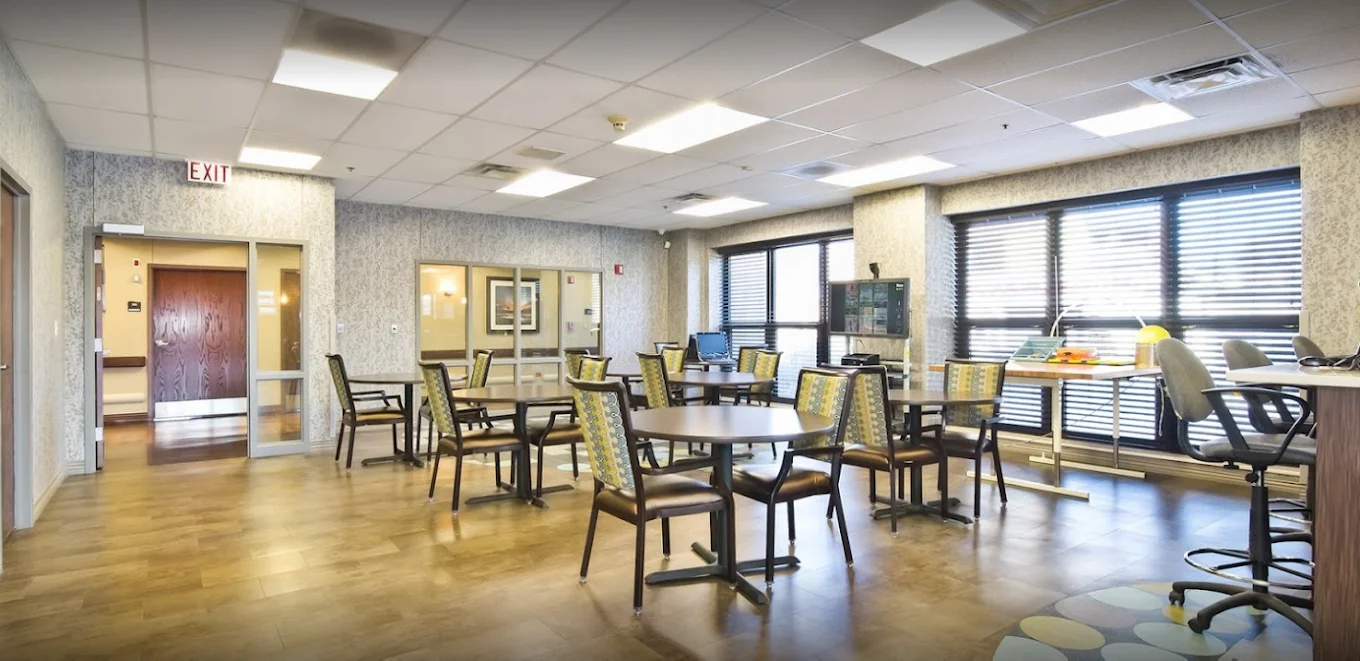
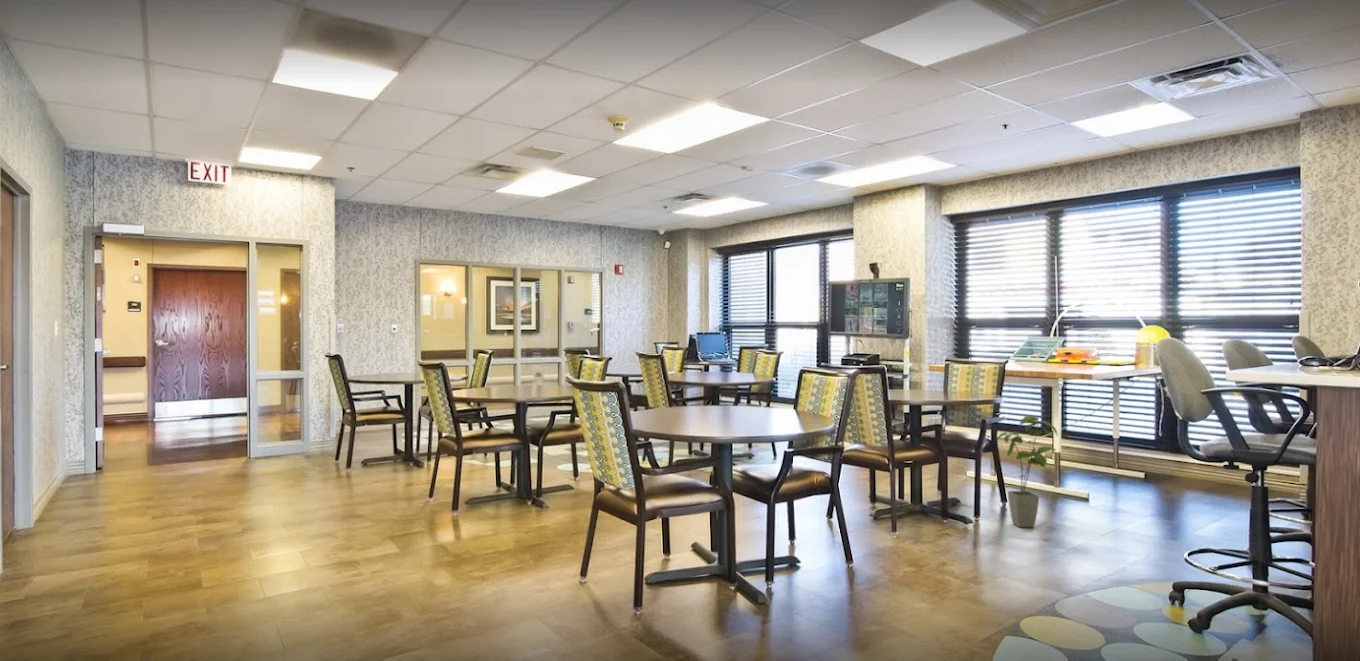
+ house plant (1029, 470)
